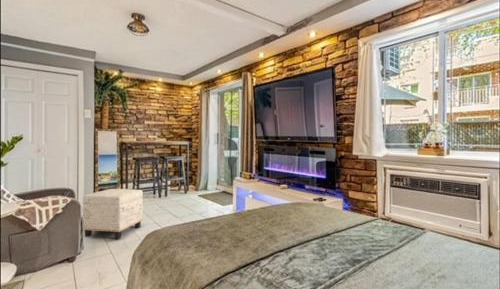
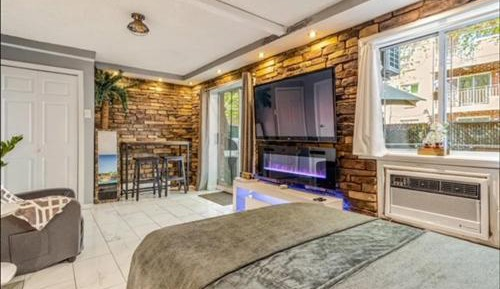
- ottoman (114, 211)
